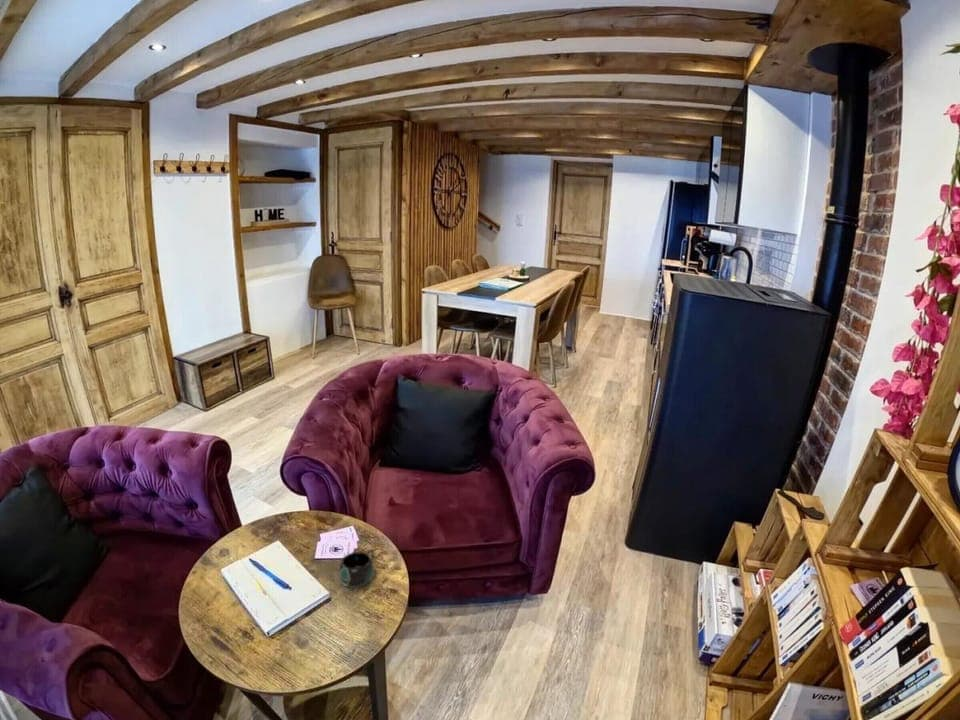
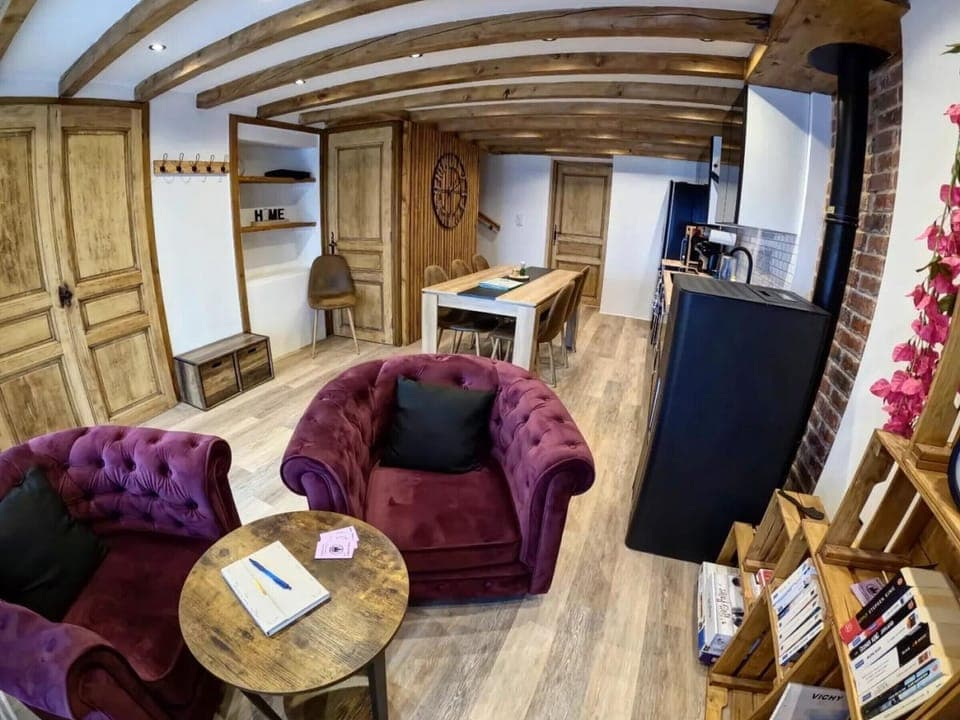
- mug (359, 567)
